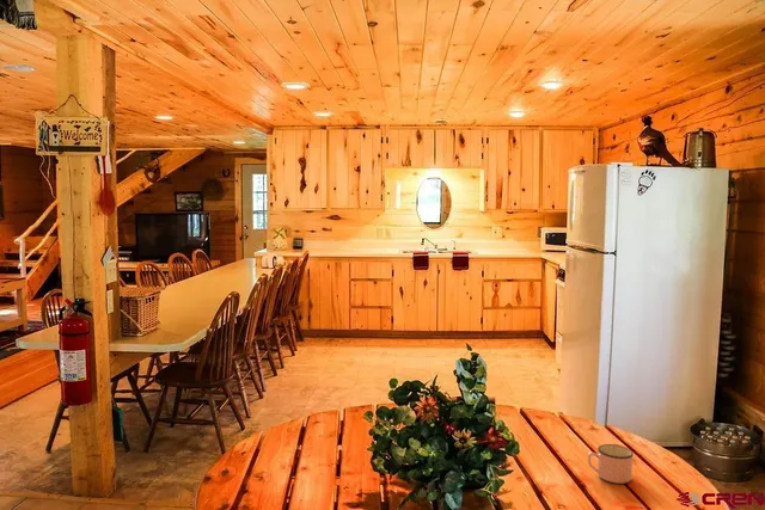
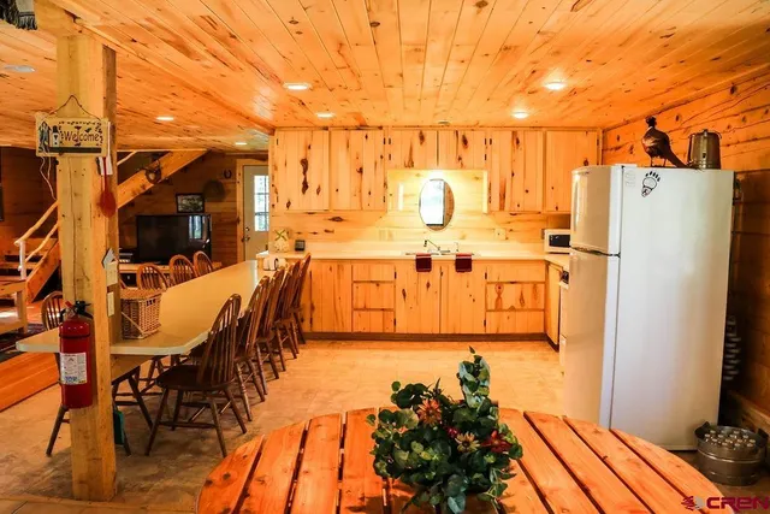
- mug (608, 463)
